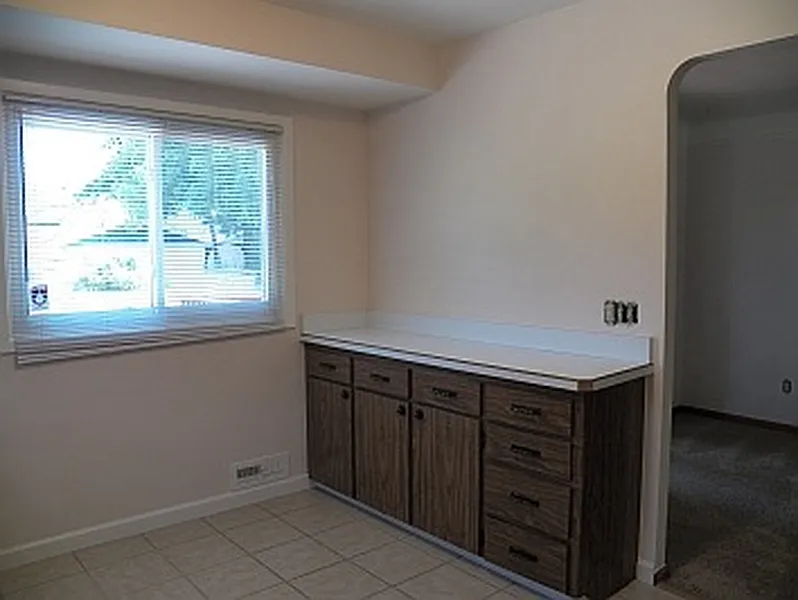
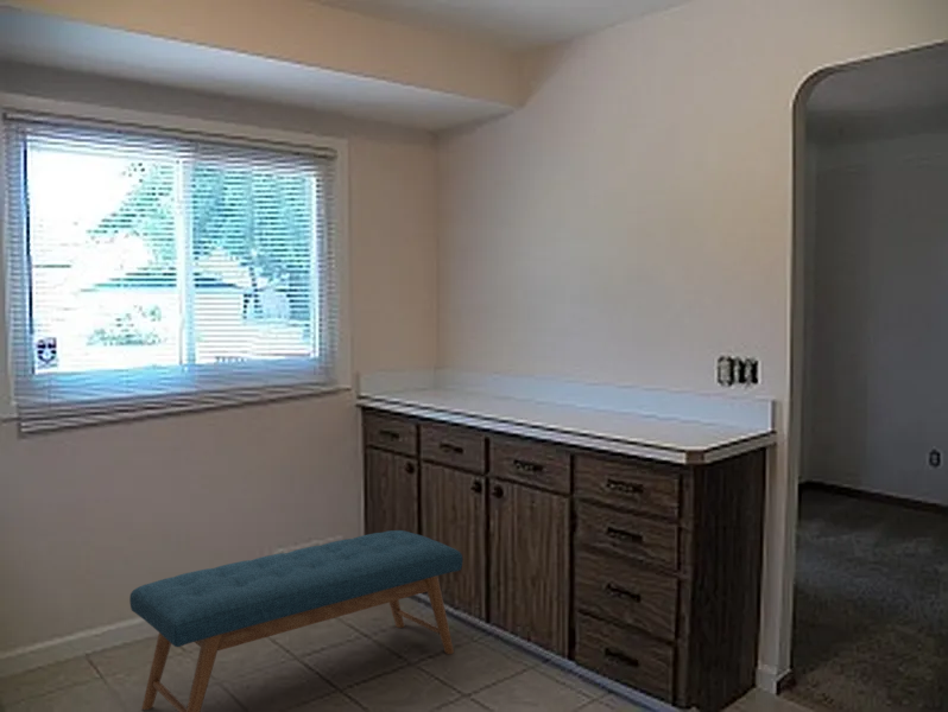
+ bench (309, 618)
